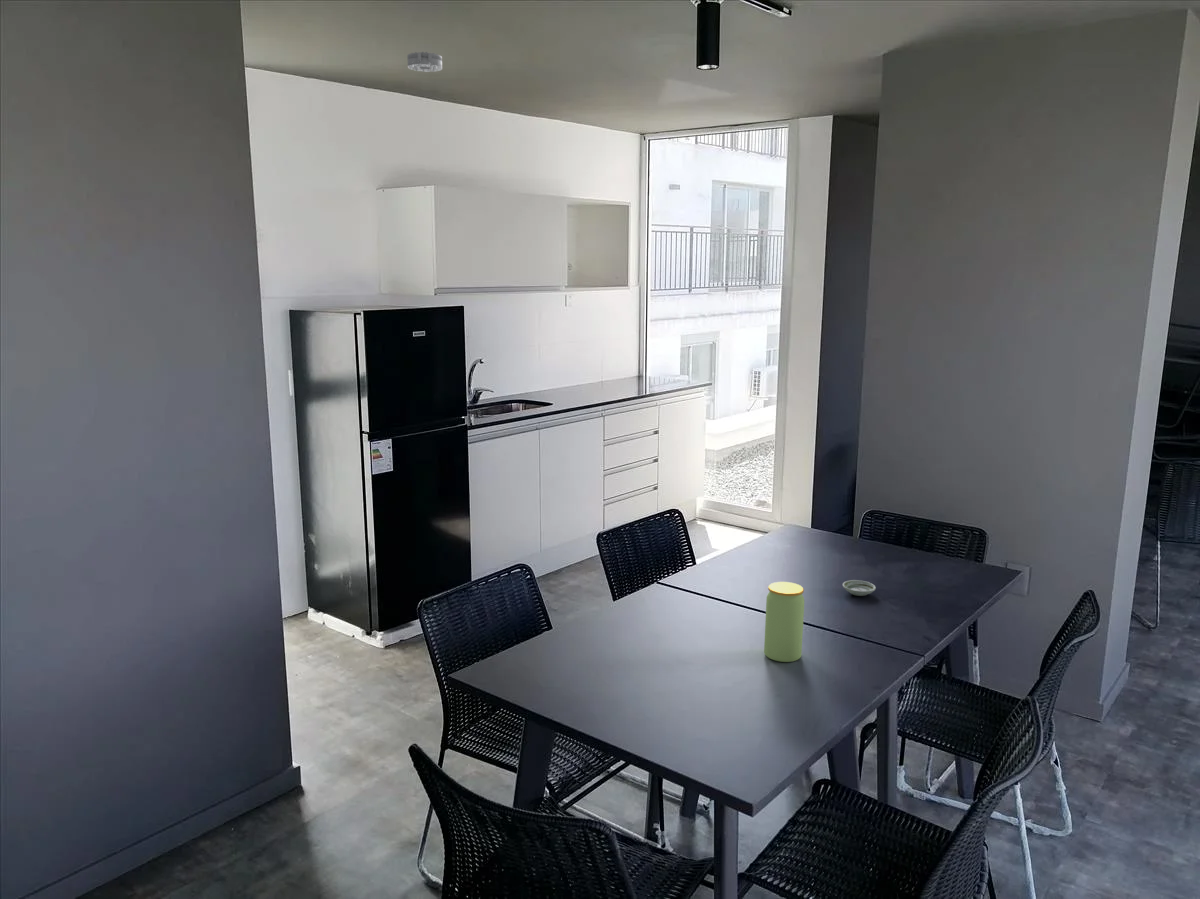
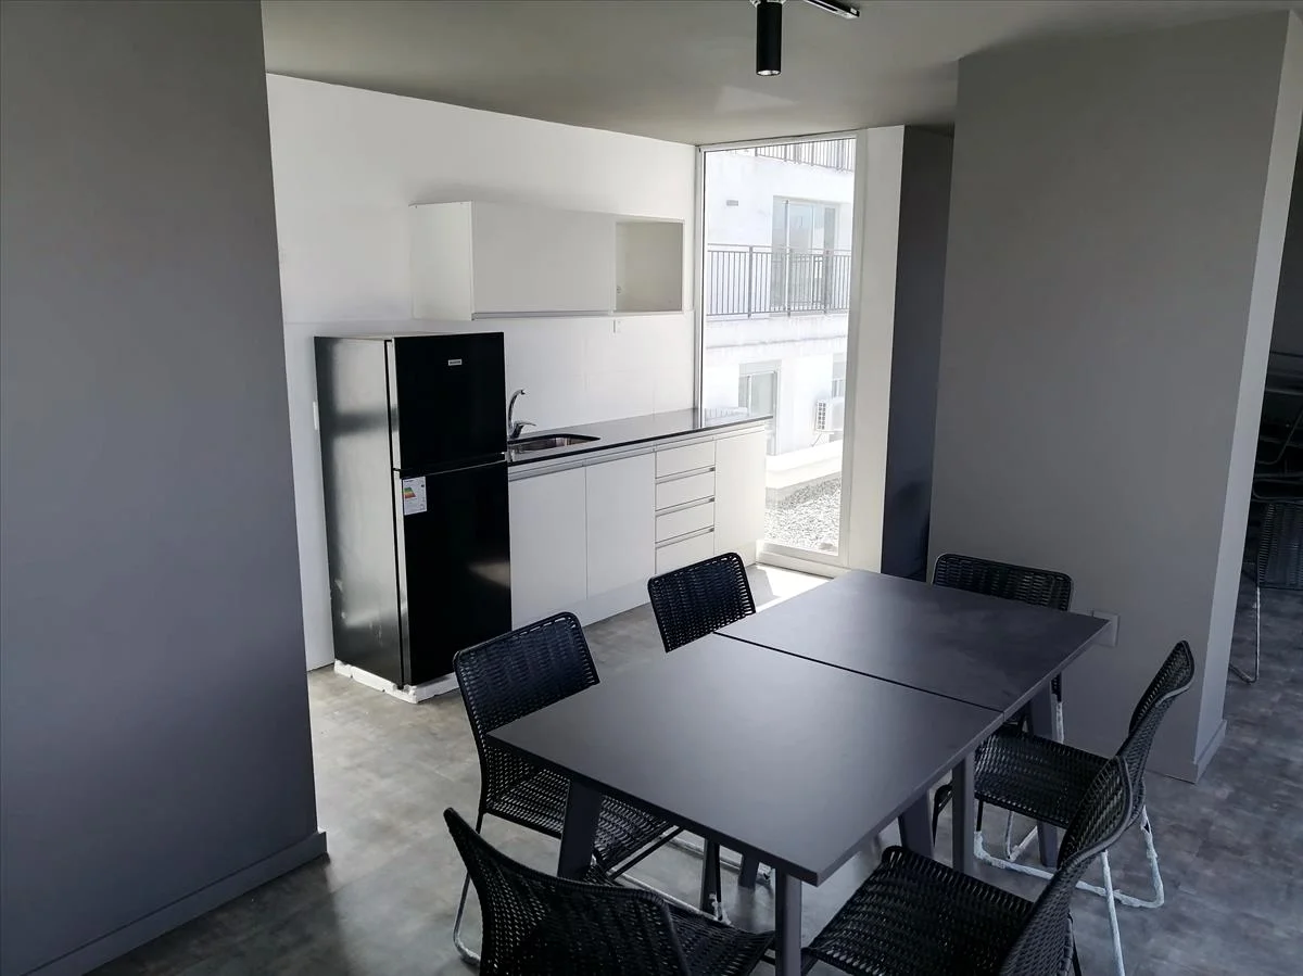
- jar (784, 621)
- smoke detector (424, 61)
- saucer (858, 589)
